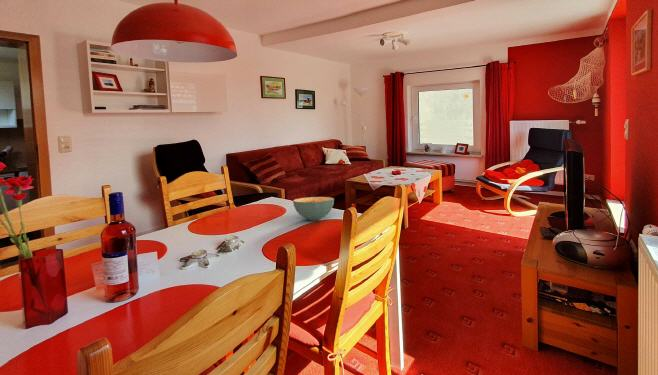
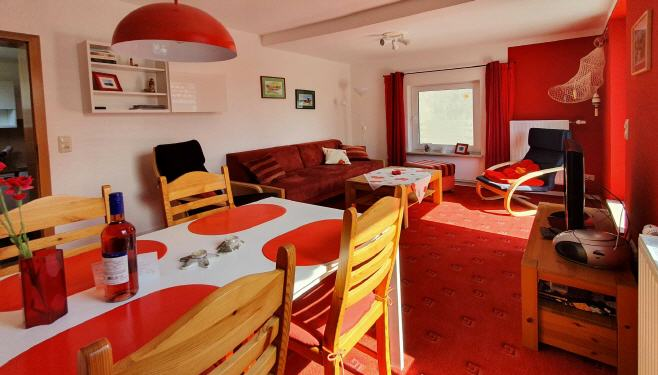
- cereal bowl (314, 209)
